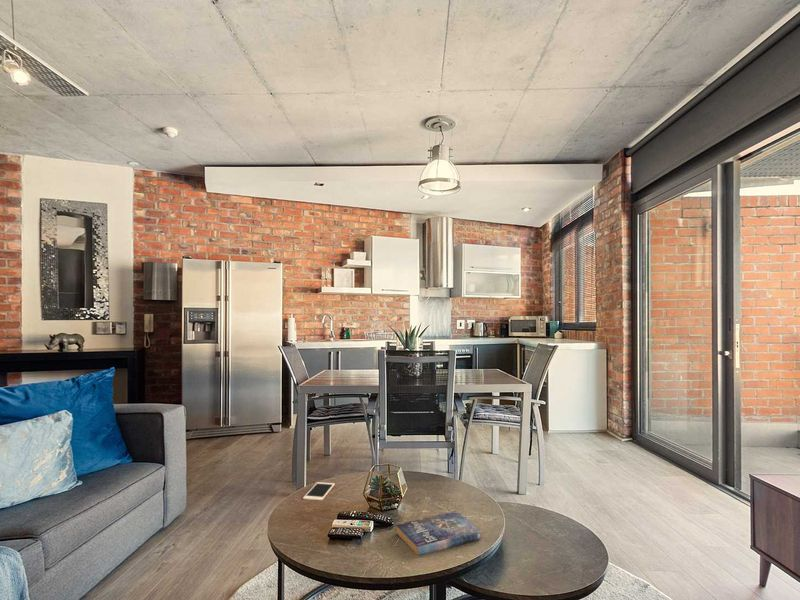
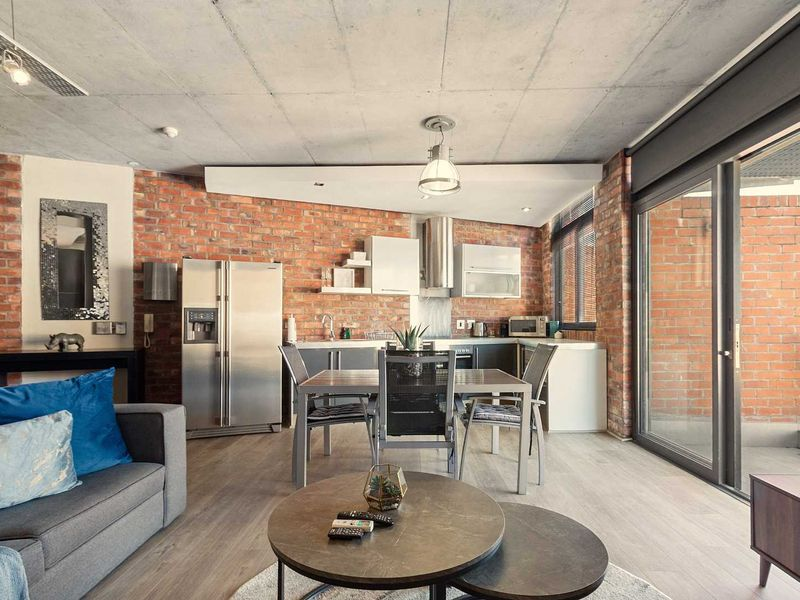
- cell phone (319, 491)
- book (438, 531)
